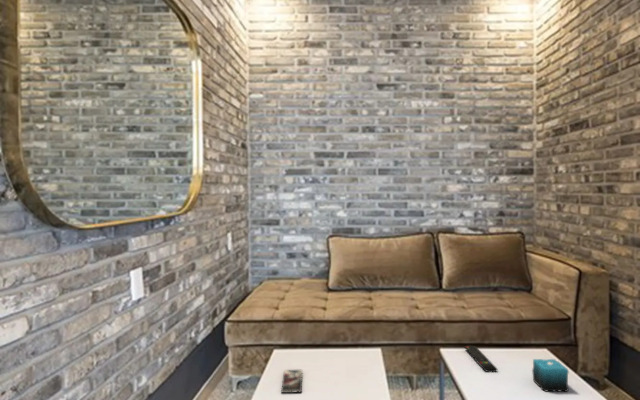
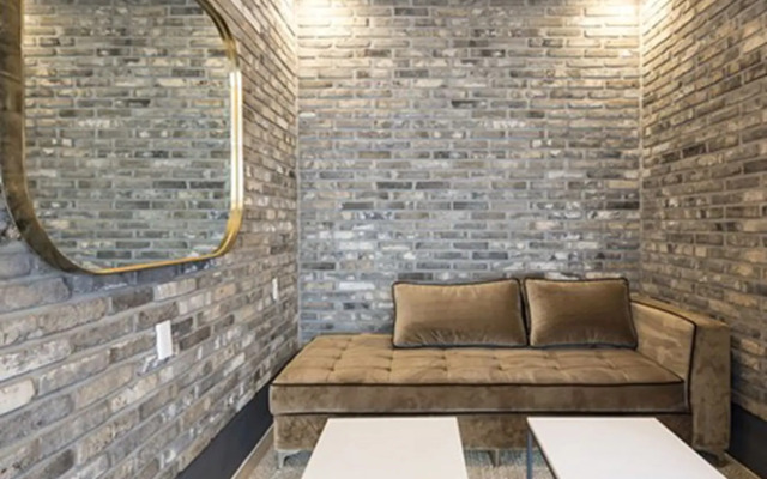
- remote control (479, 358)
- smartphone (292, 380)
- candle (549, 370)
